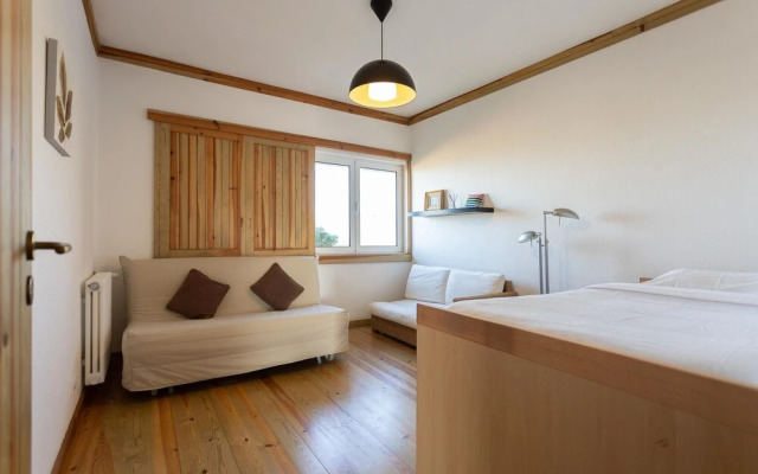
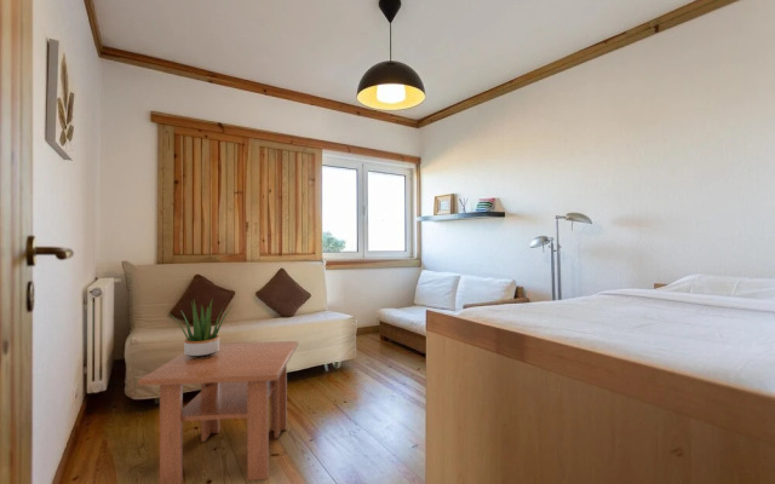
+ coffee table (231, 404)
+ potted plant (202, 327)
